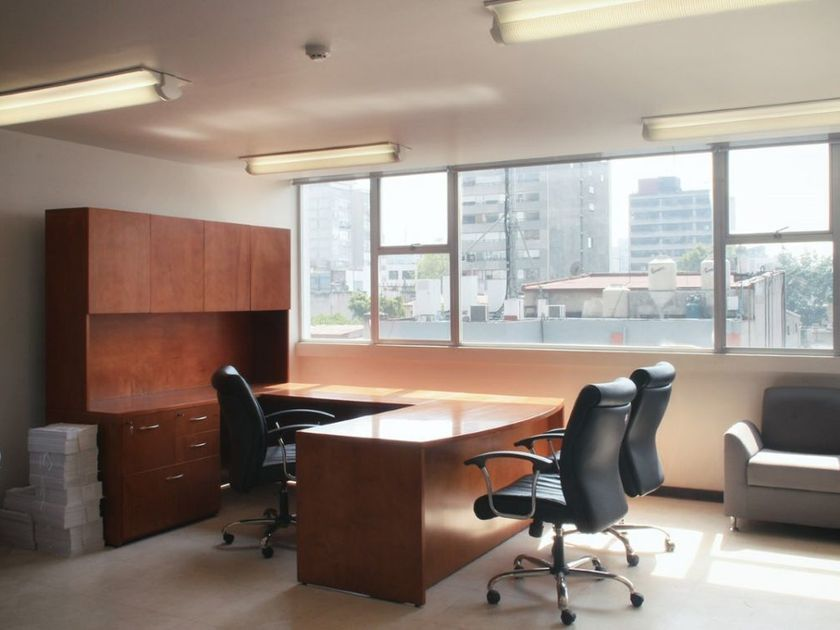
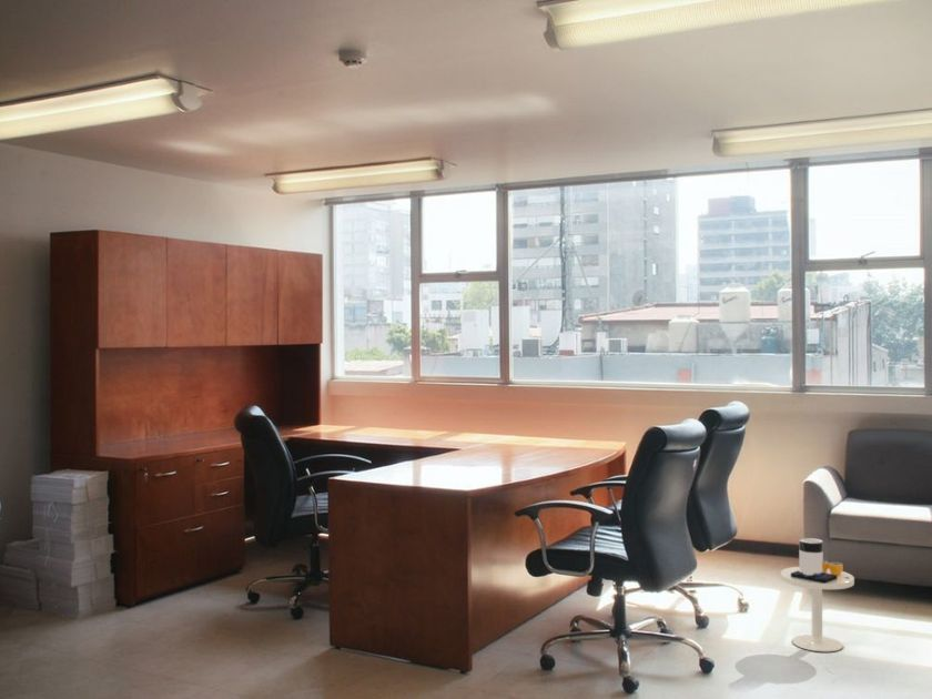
+ side table (817, 591)
